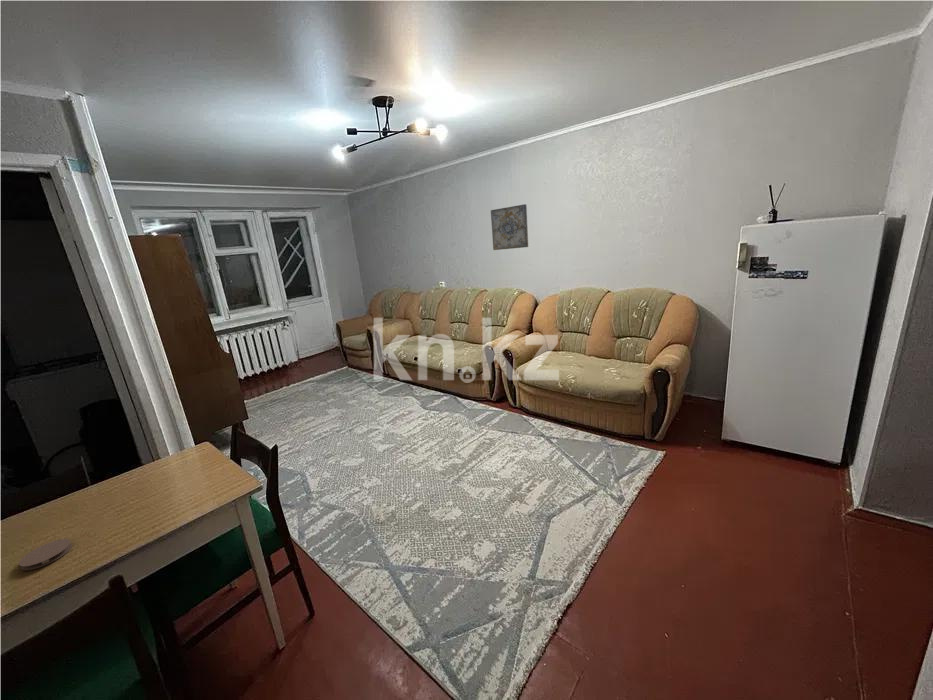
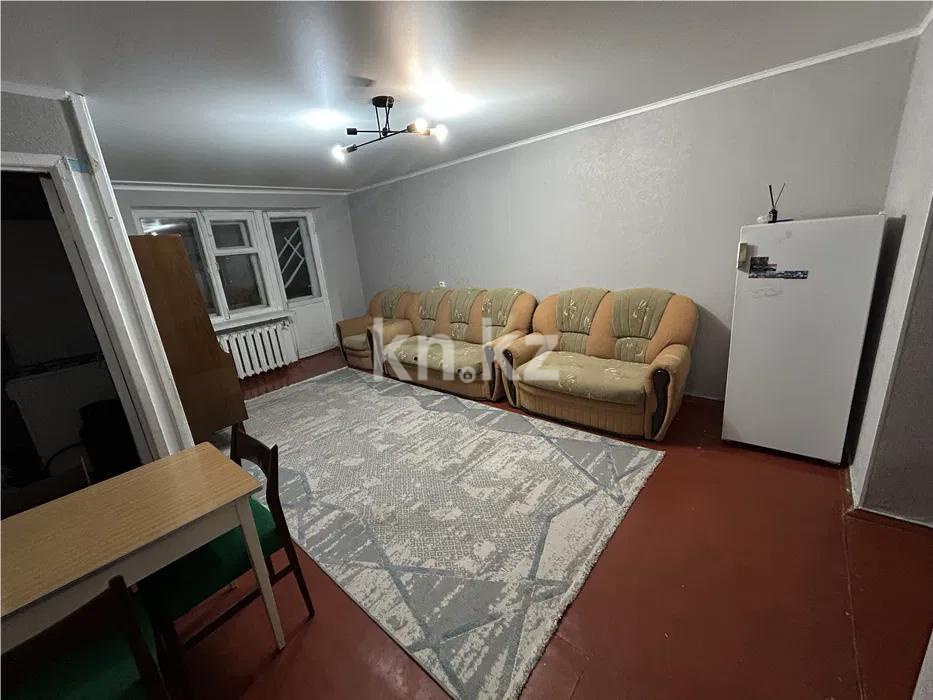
- wall art (509, 228)
- coaster (46, 553)
